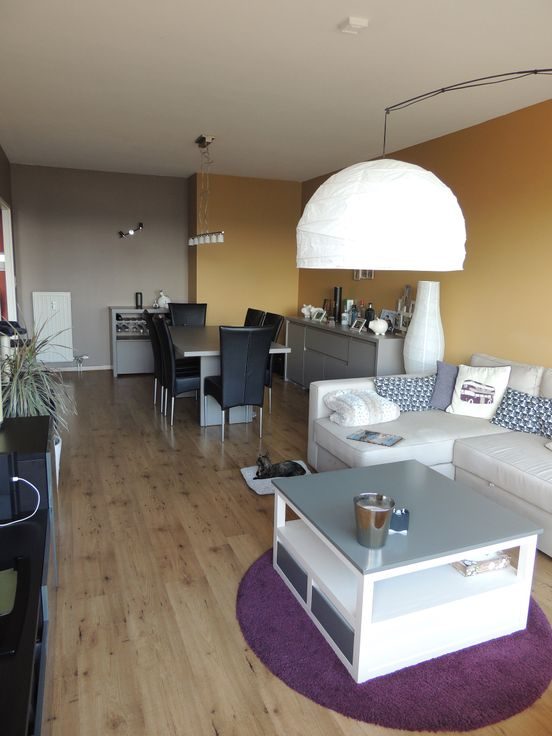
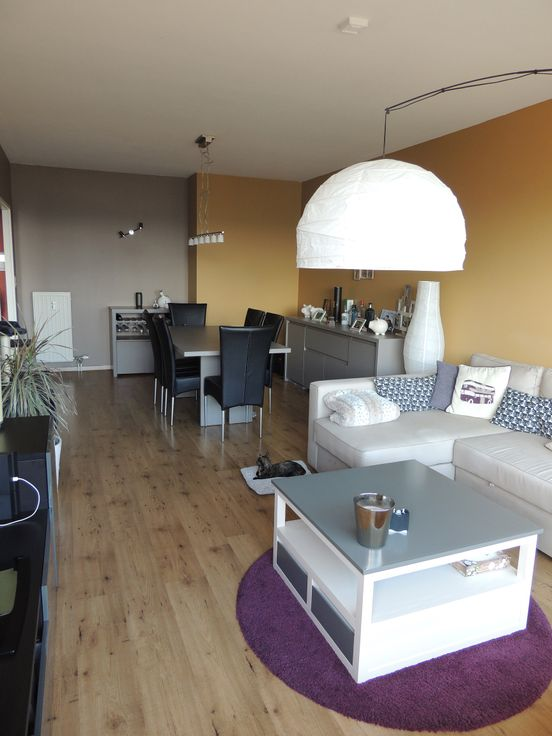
- magazine (374, 437)
